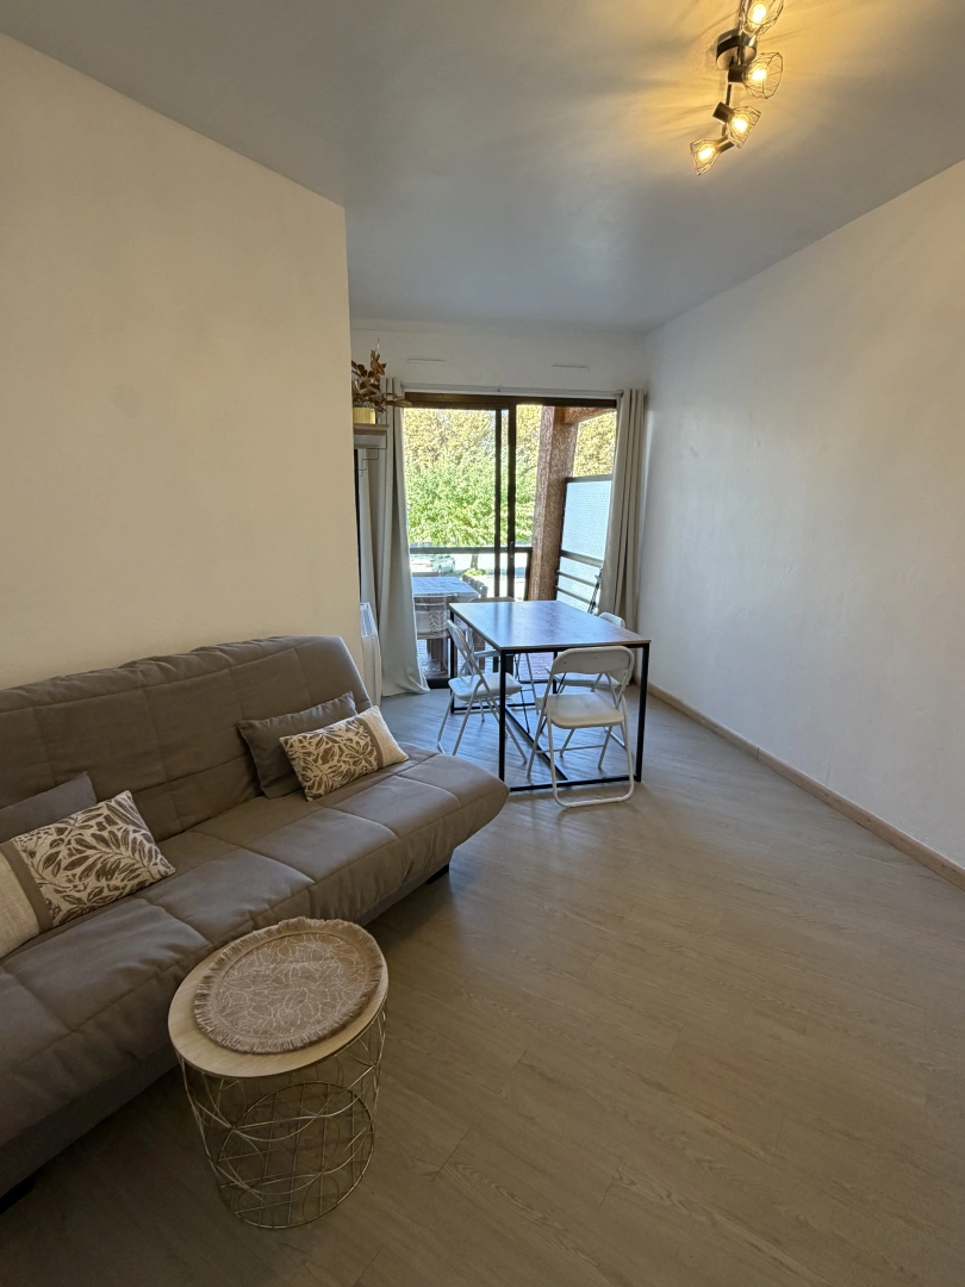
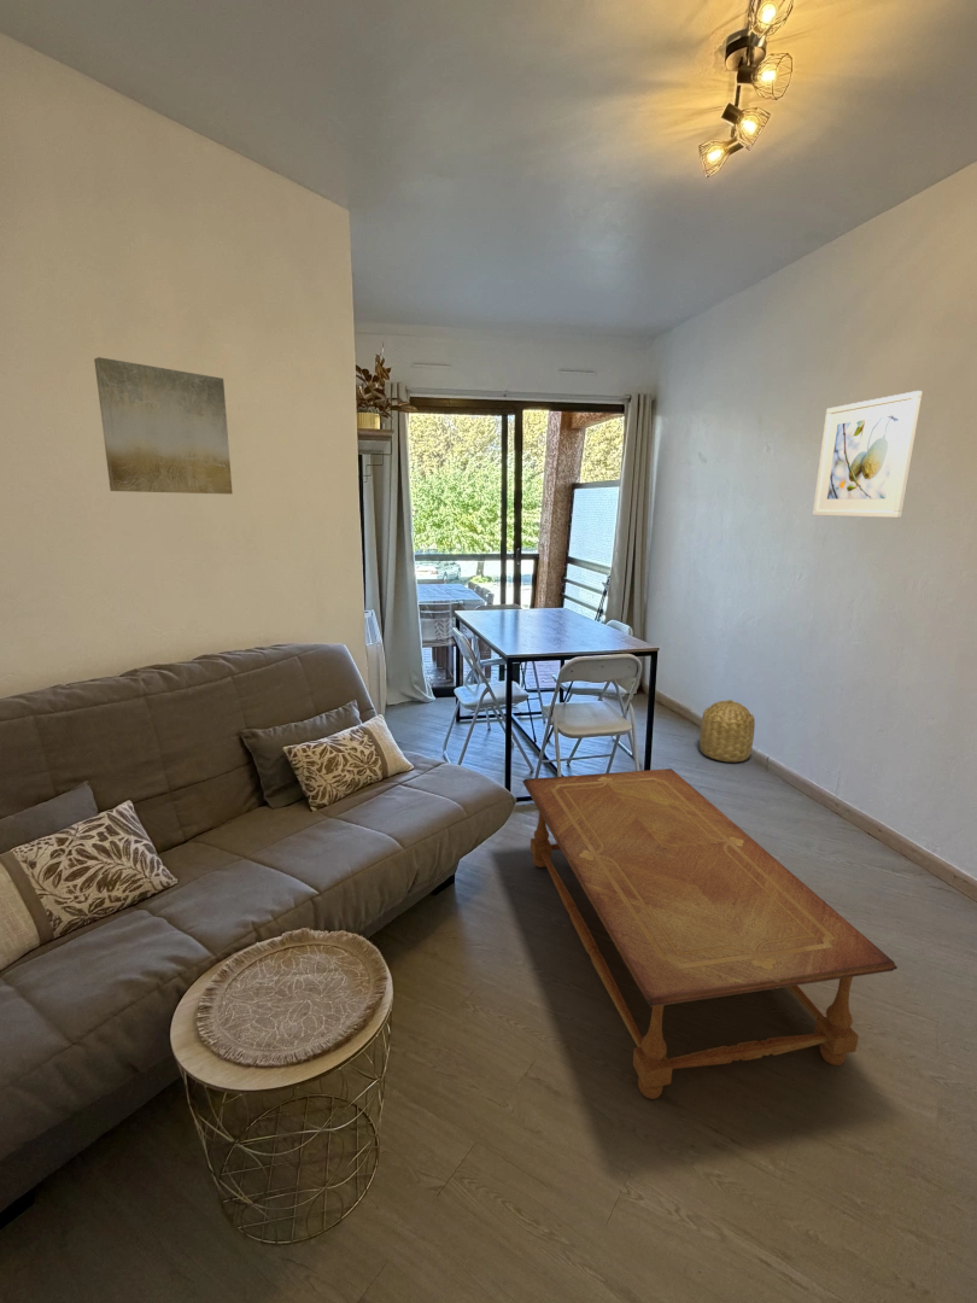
+ coffee table (660, 895)
+ wall art (169, 432)
+ basket (727, 728)
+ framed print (861, 460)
